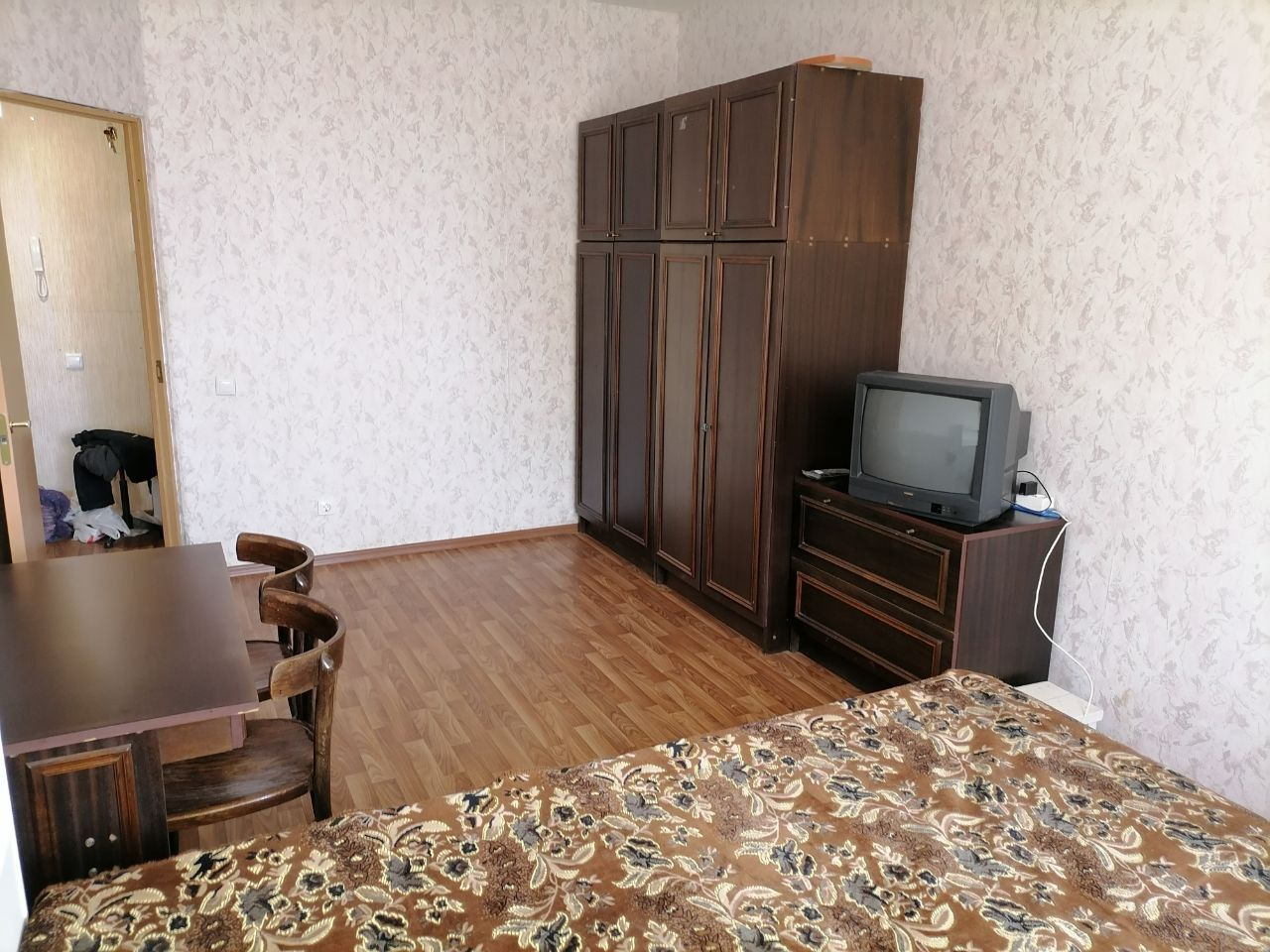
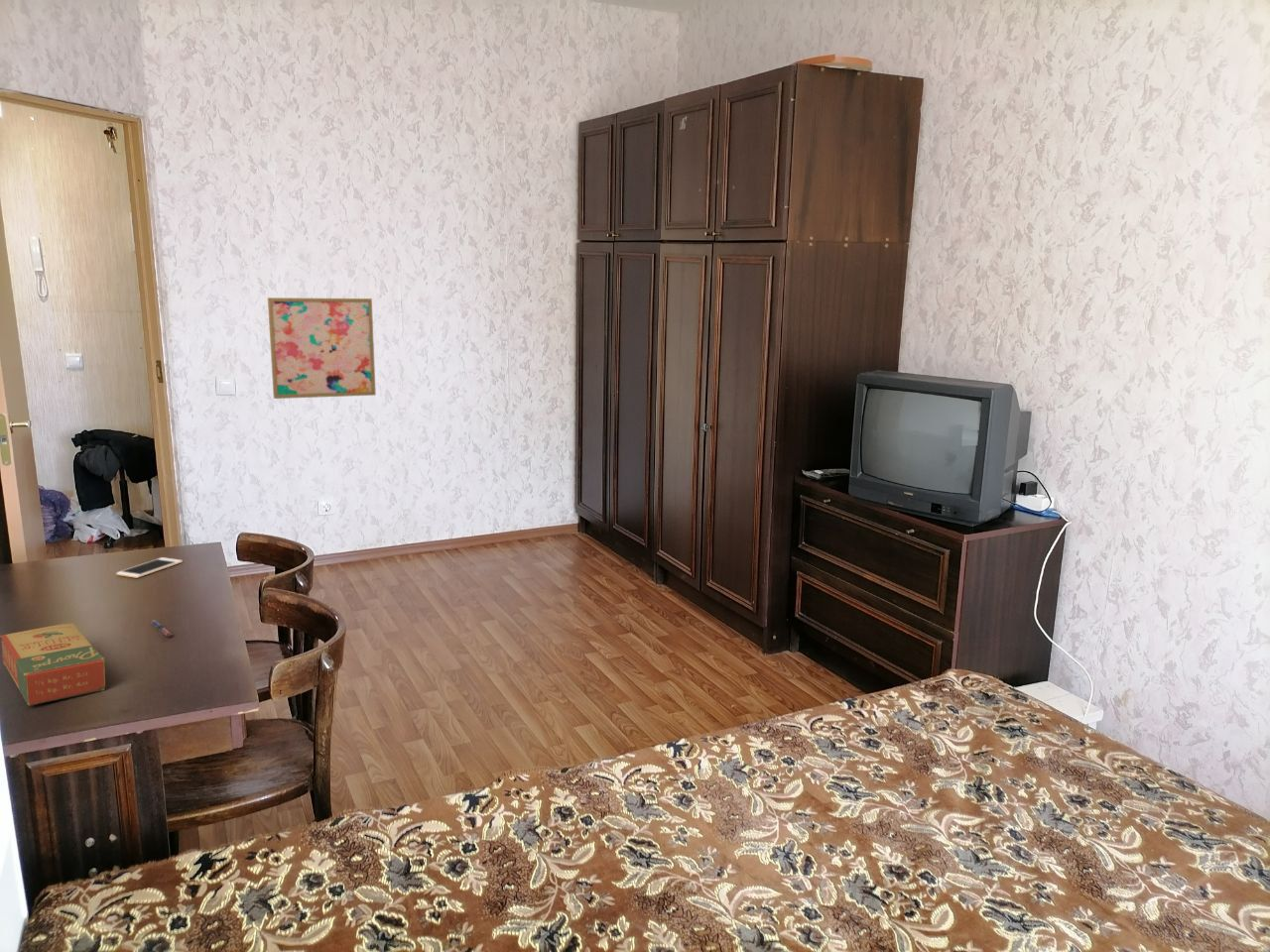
+ cell phone (150, 567)
+ book (53, 661)
+ pen (161, 627)
+ wall art (322, 347)
